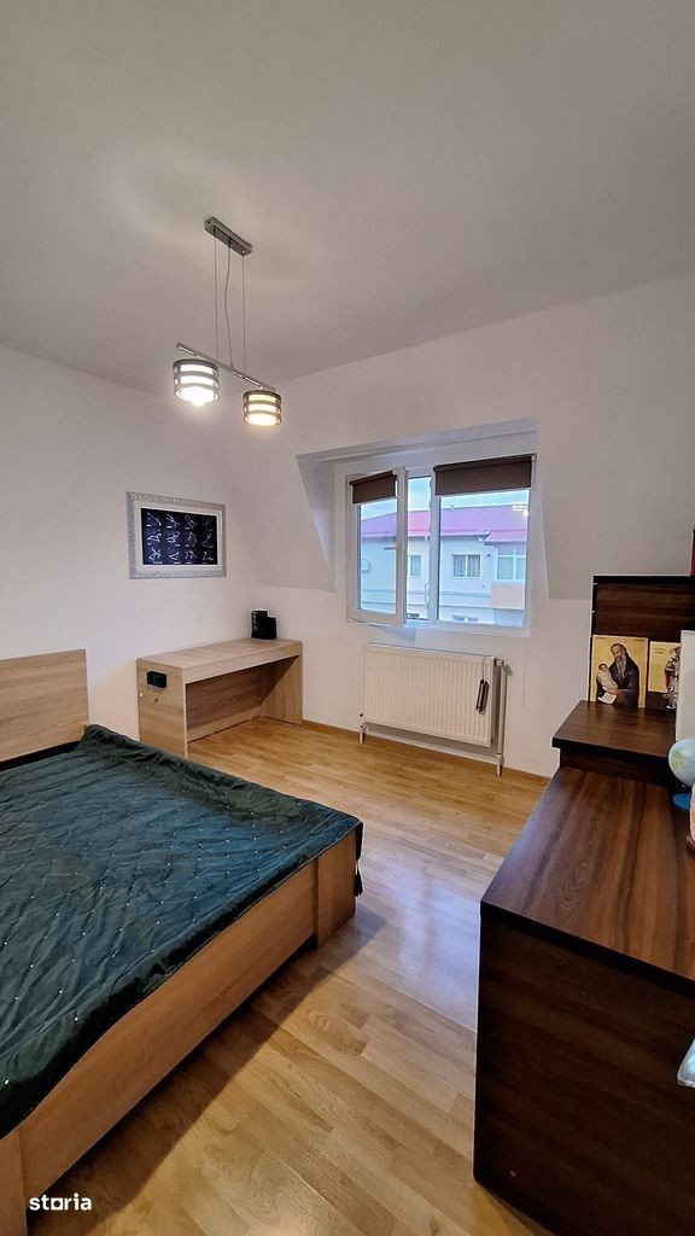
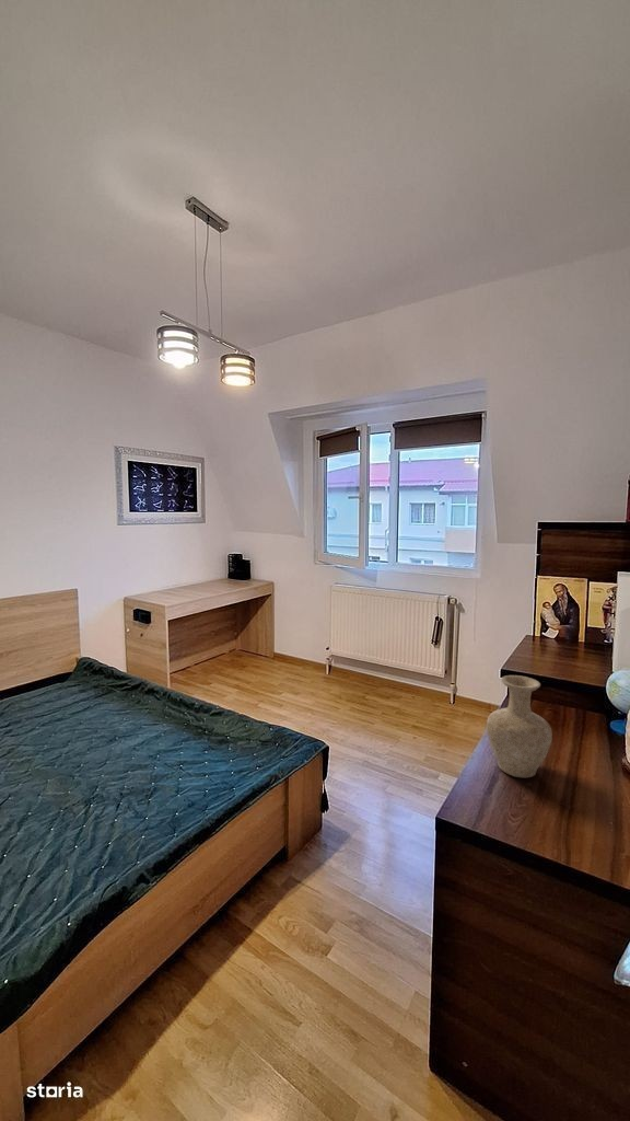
+ vase (518, 725)
